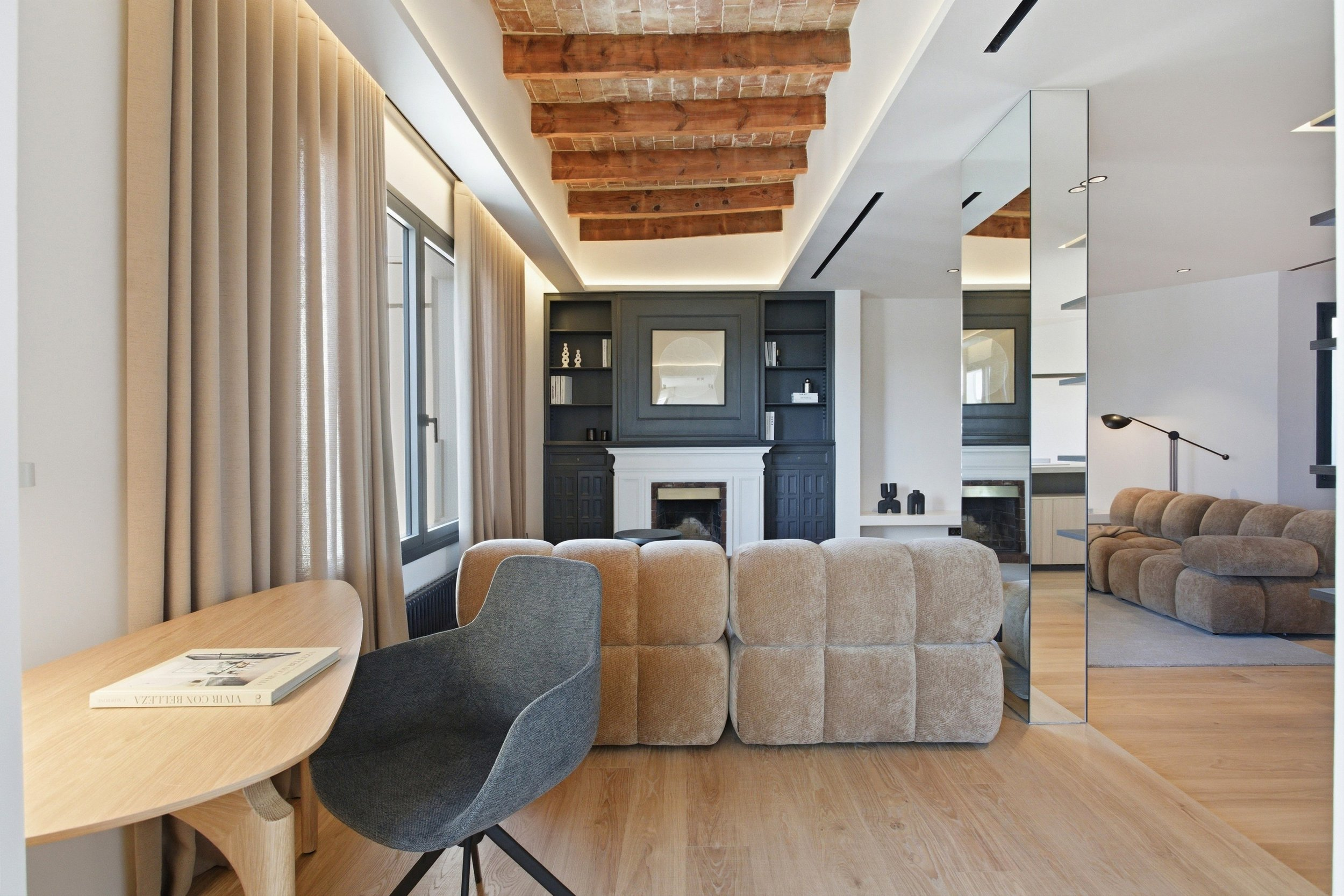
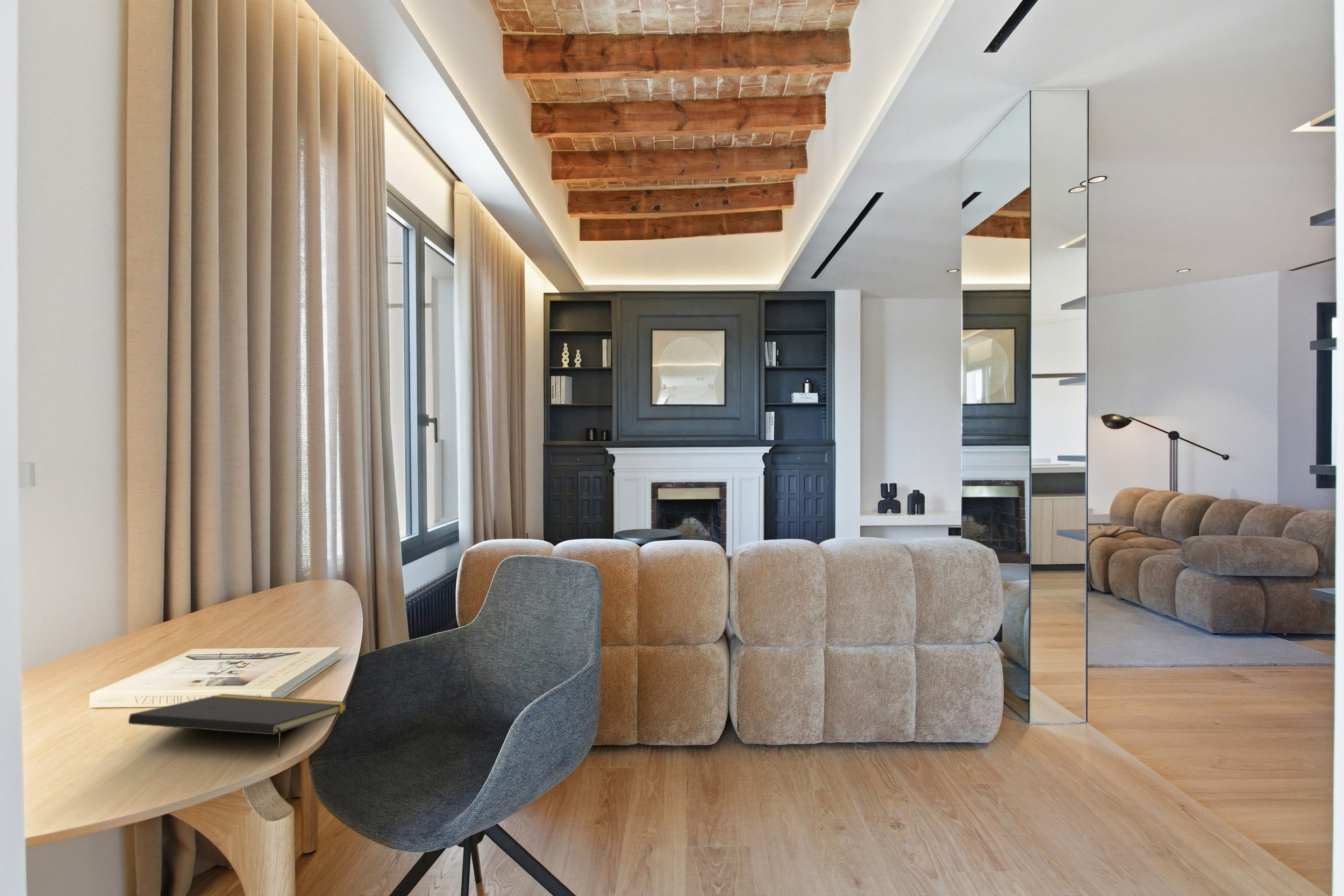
+ notepad (245, 712)
